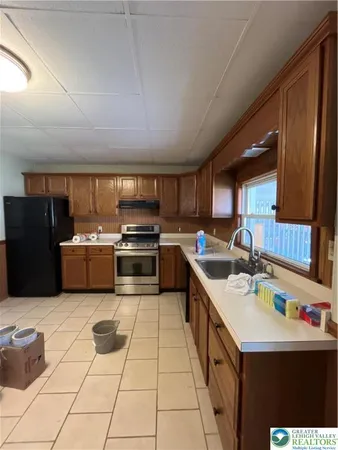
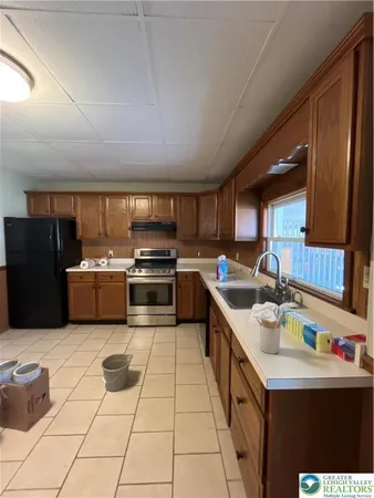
+ utensil holder (269, 332)
